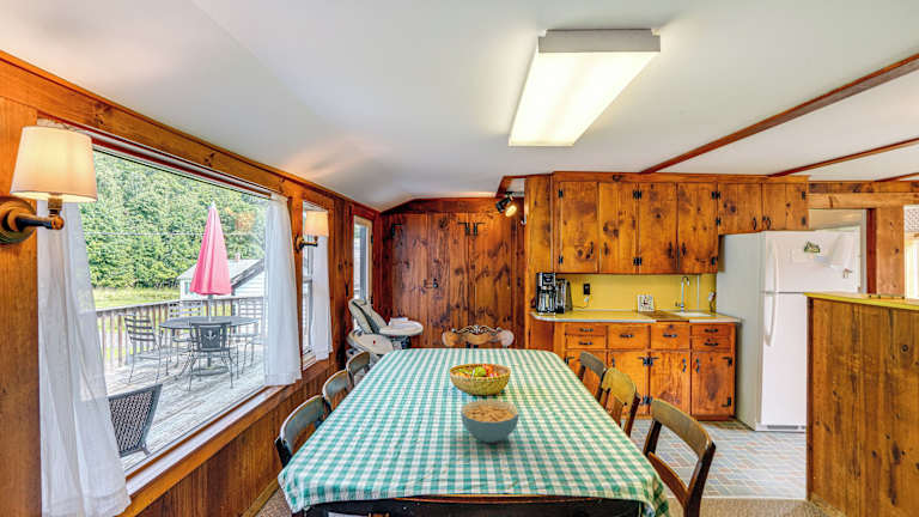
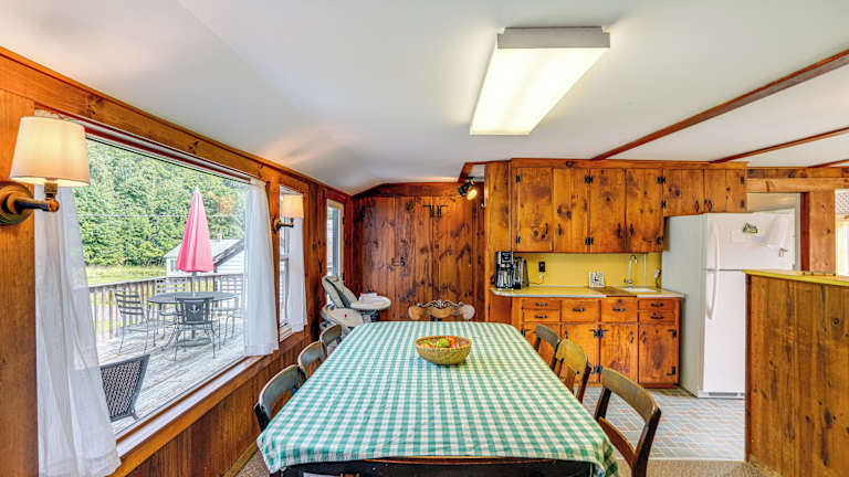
- cereal bowl (489, 424)
